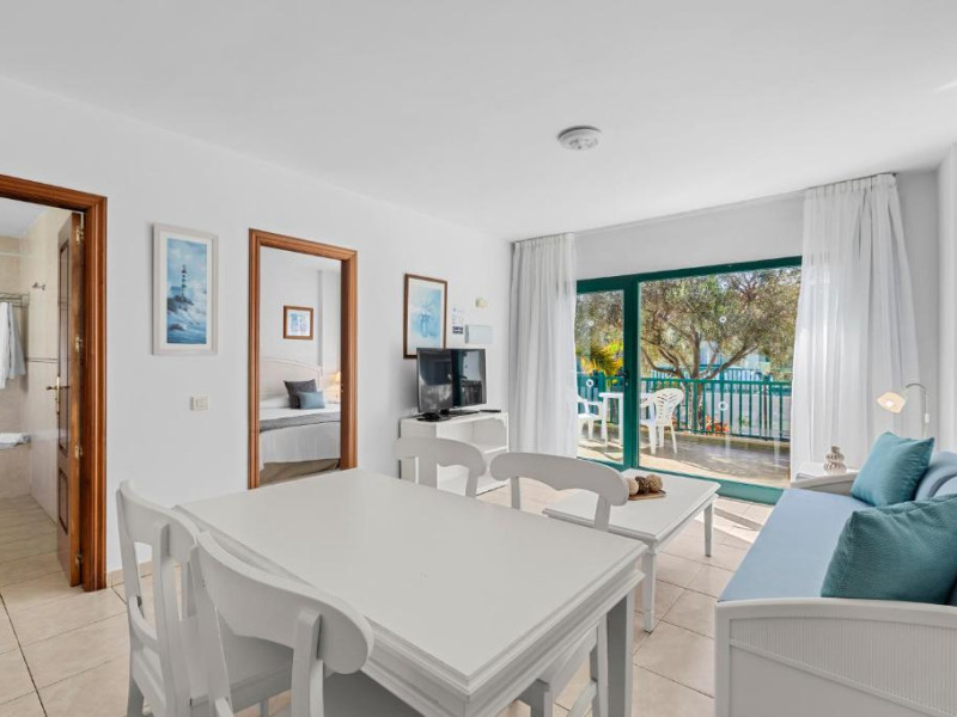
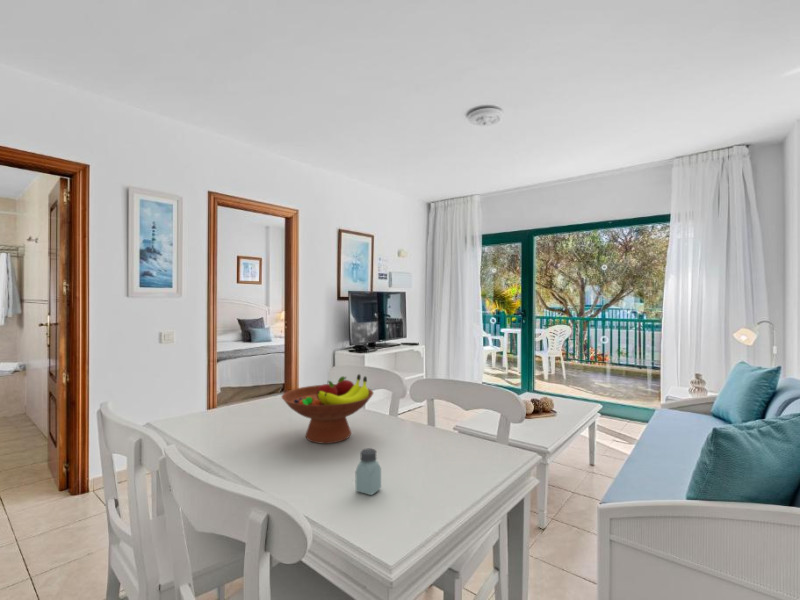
+ fruit bowl (328, 406)
+ saltshaker (368, 470)
